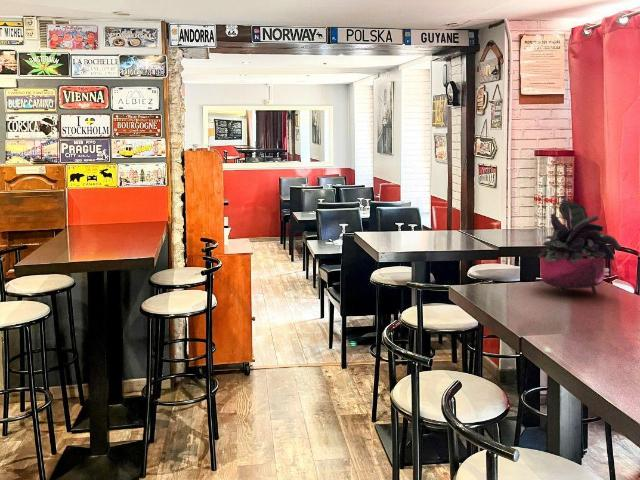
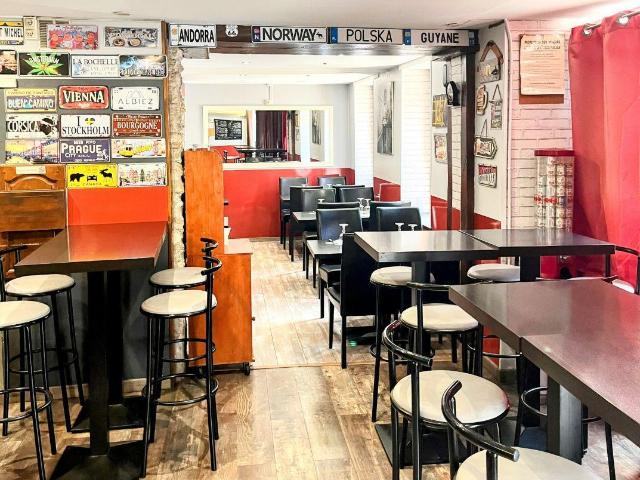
- potted plant (575, 246)
